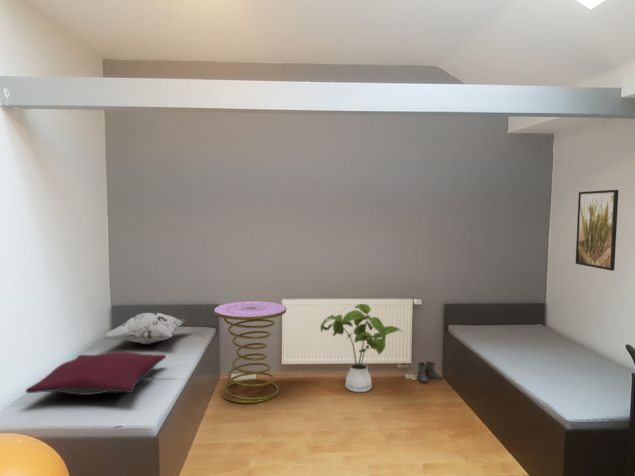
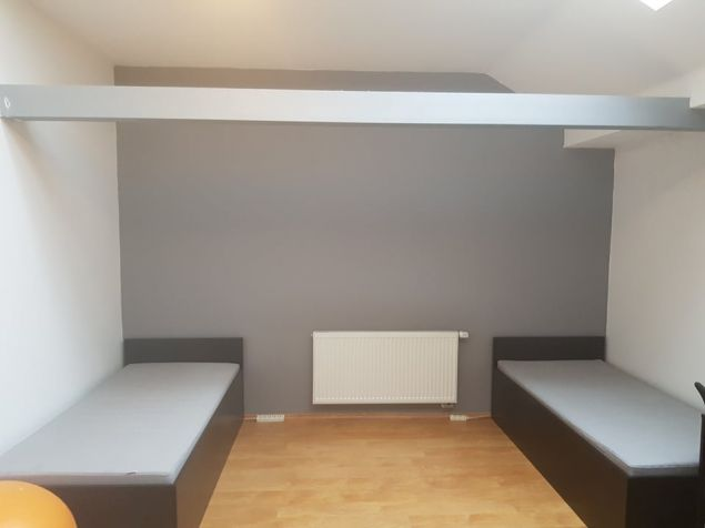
- house plant (364, 348)
- decorative pillow (149, 327)
- side table (250, 348)
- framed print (595, 229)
- boots (427, 371)
- pillow (103, 372)
